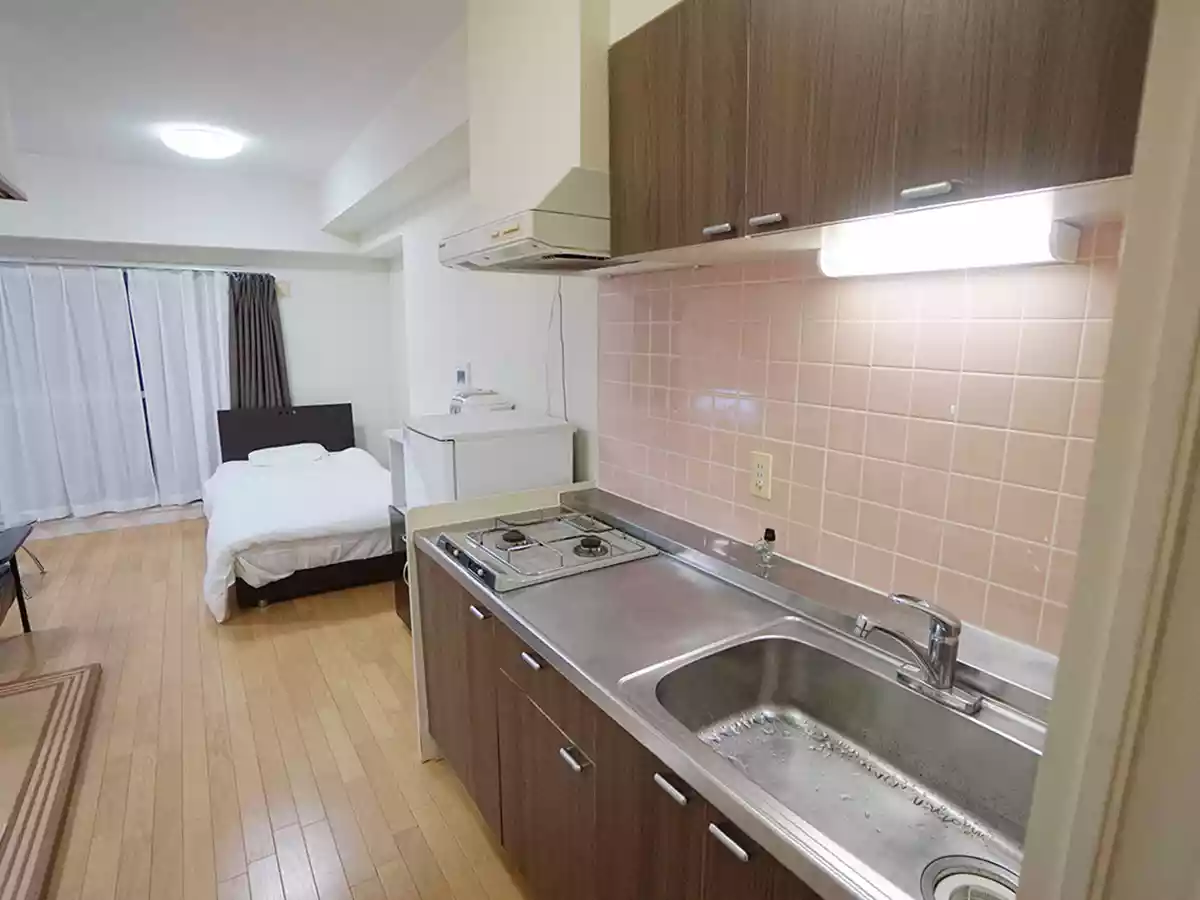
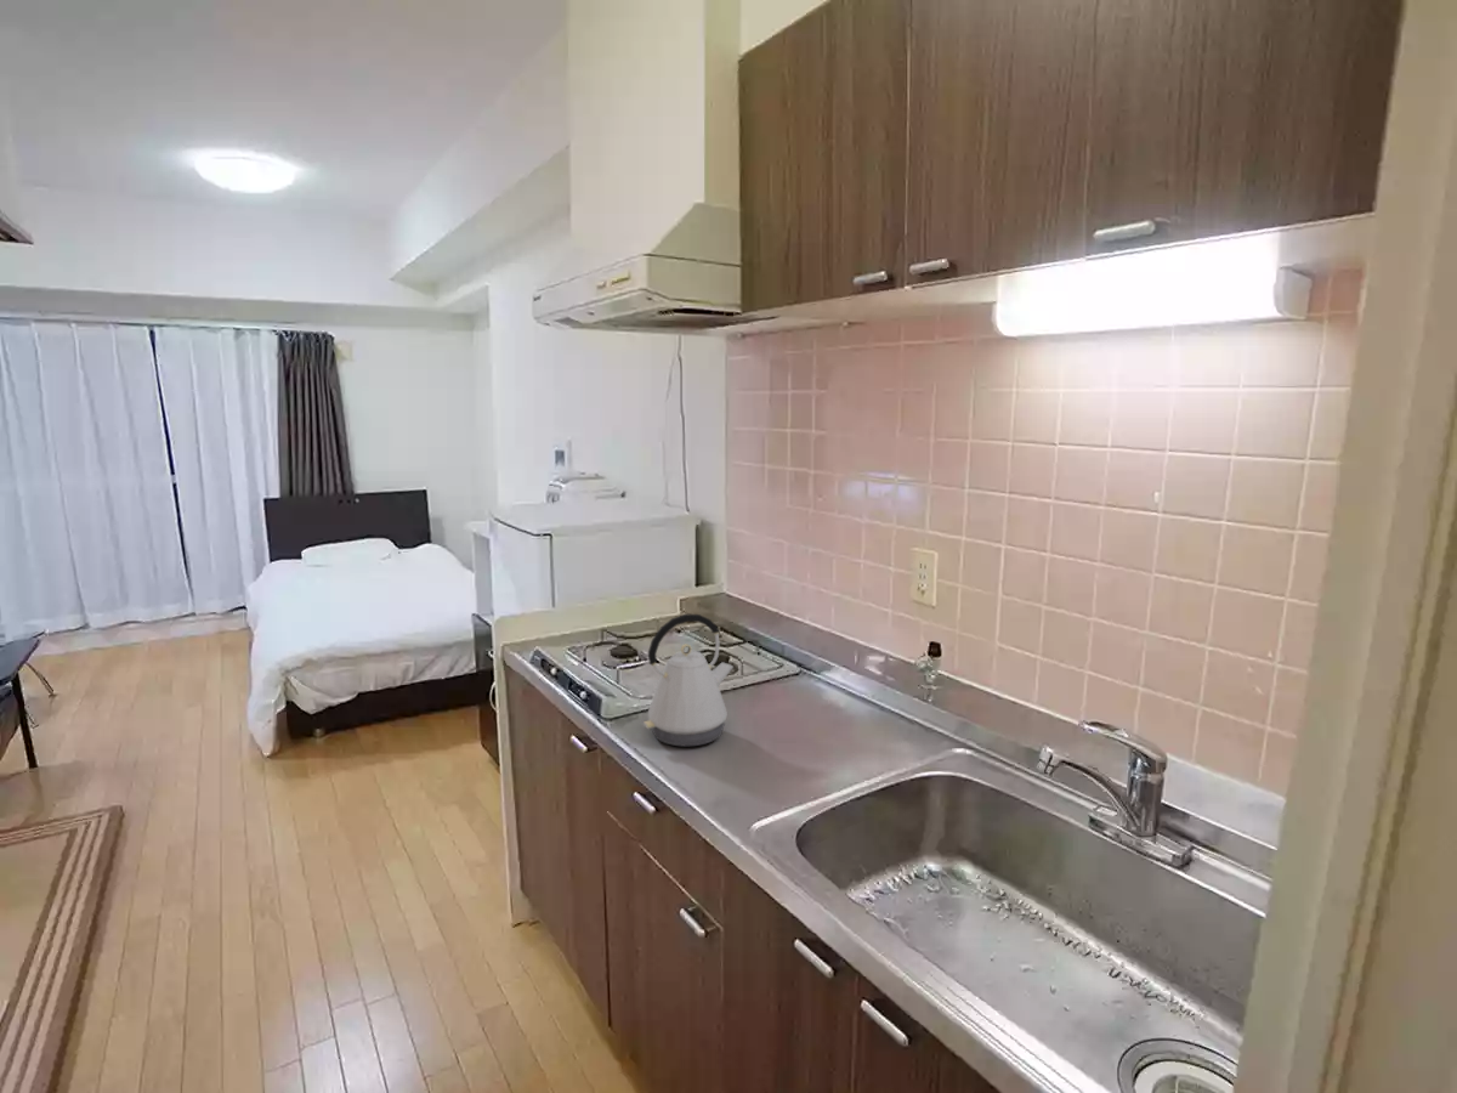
+ kettle (690, 674)
